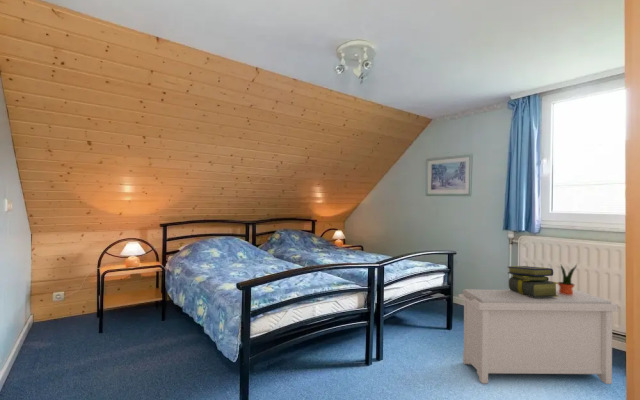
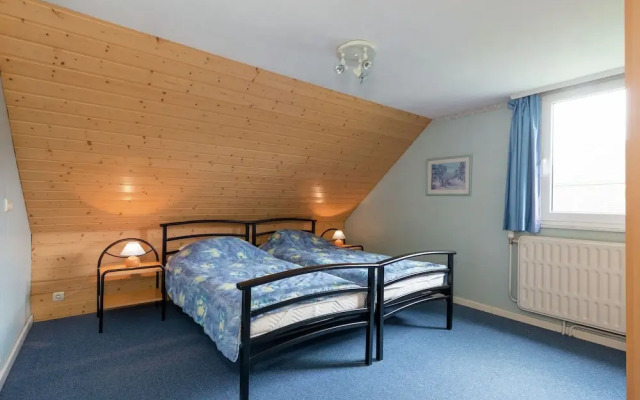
- potted plant (569, 277)
- stack of books (530, 279)
- bench (532, 333)
